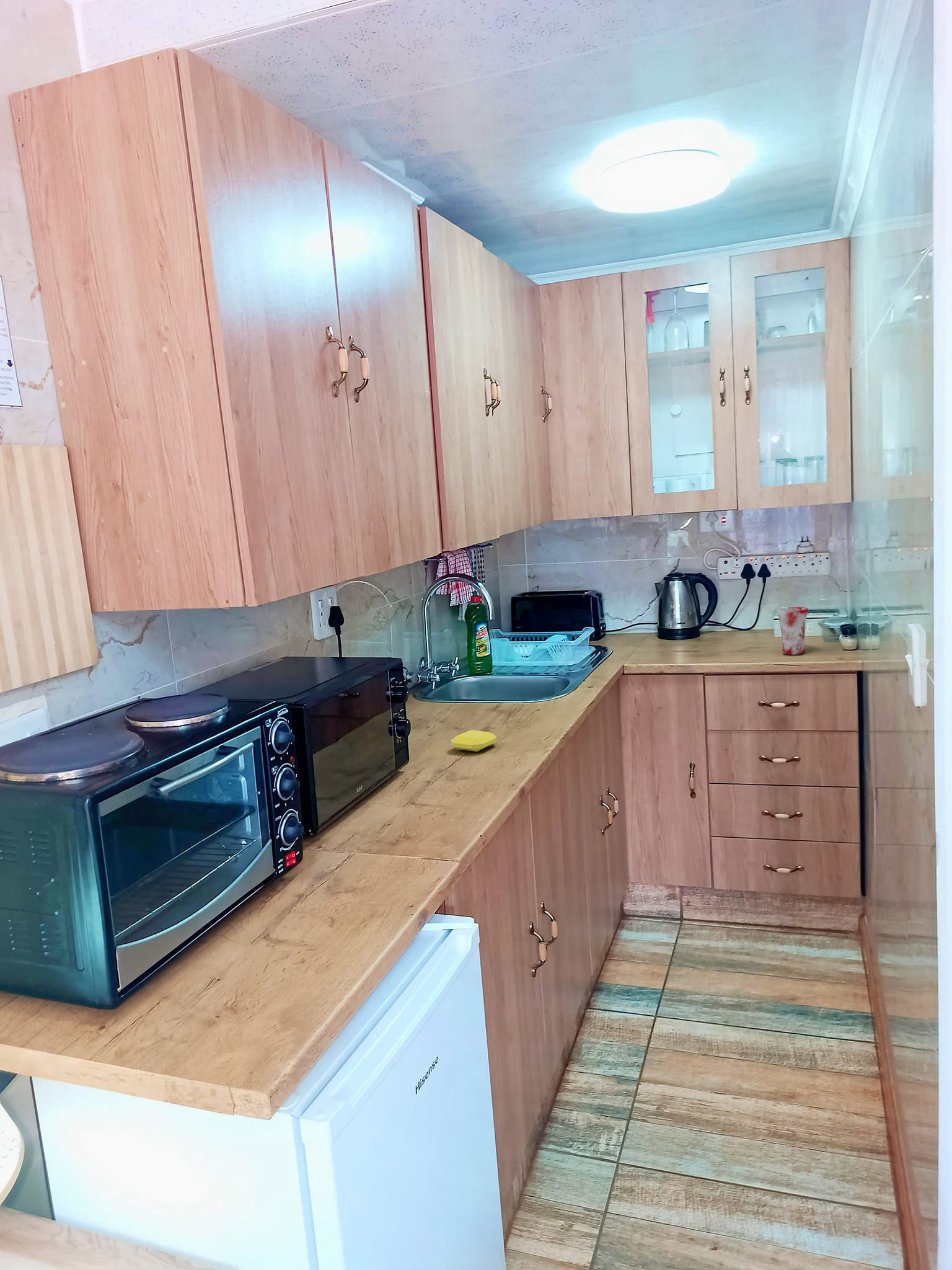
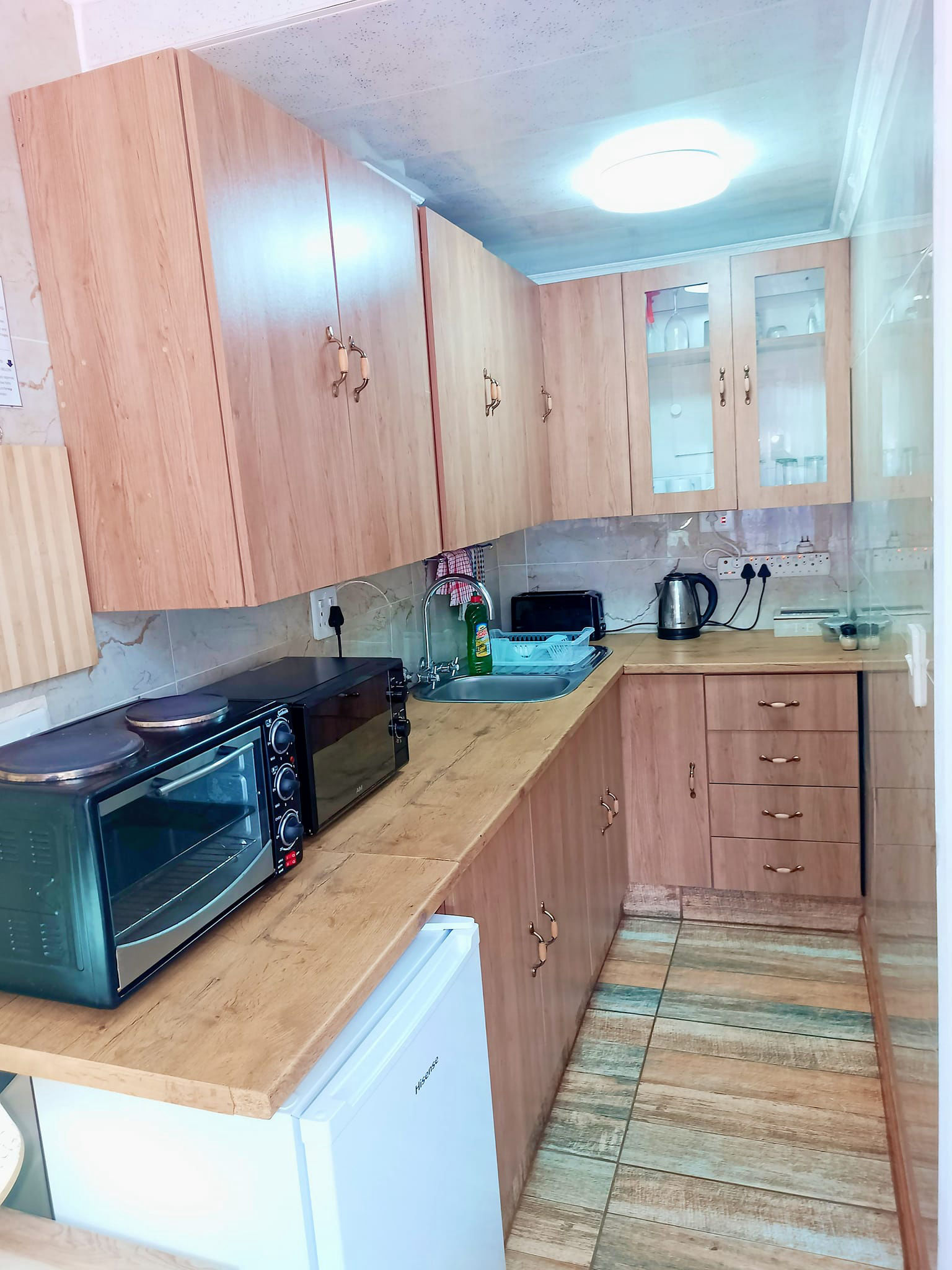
- mug (794, 629)
- soap bar (474, 740)
